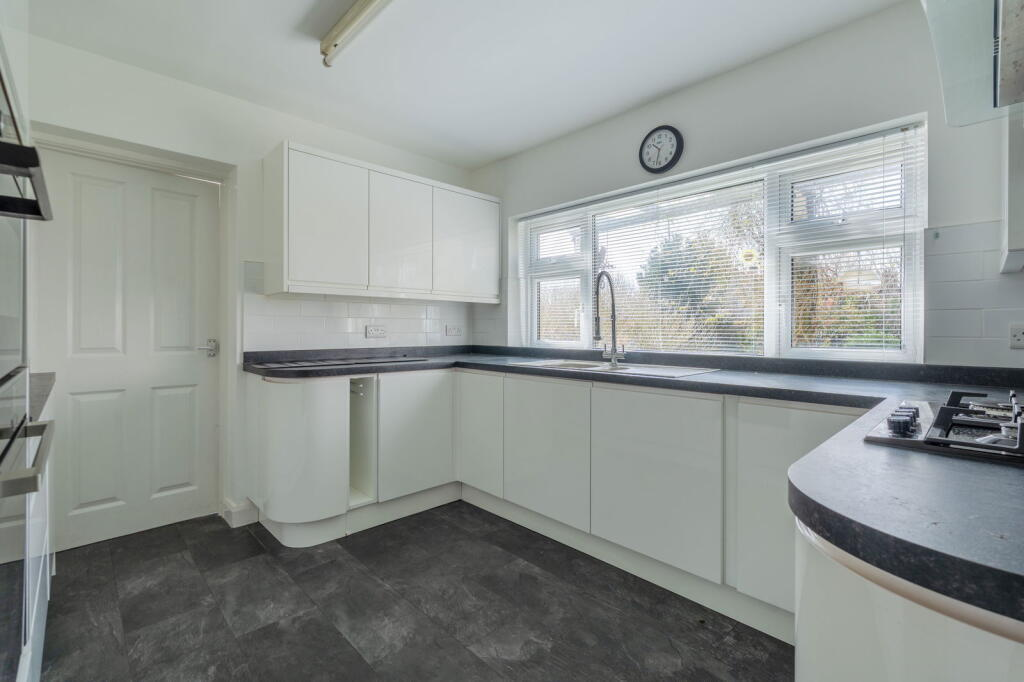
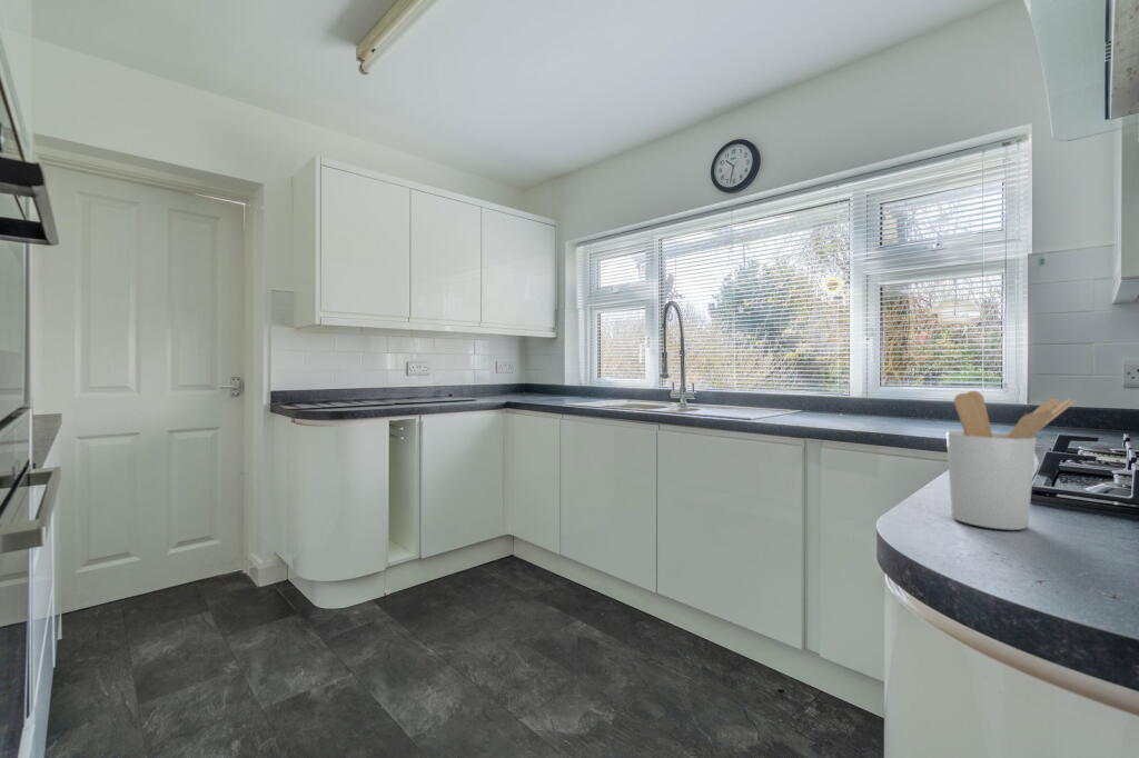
+ utensil holder (1010, 457)
